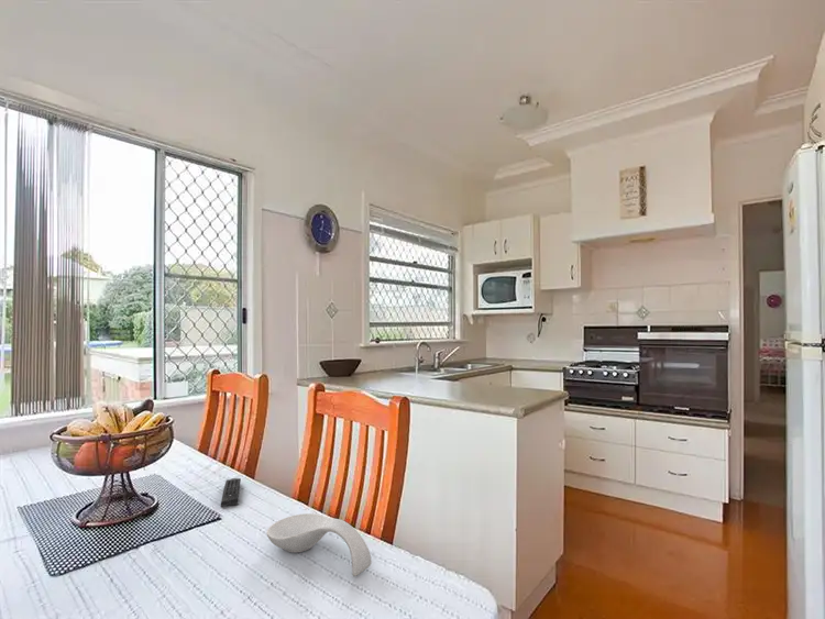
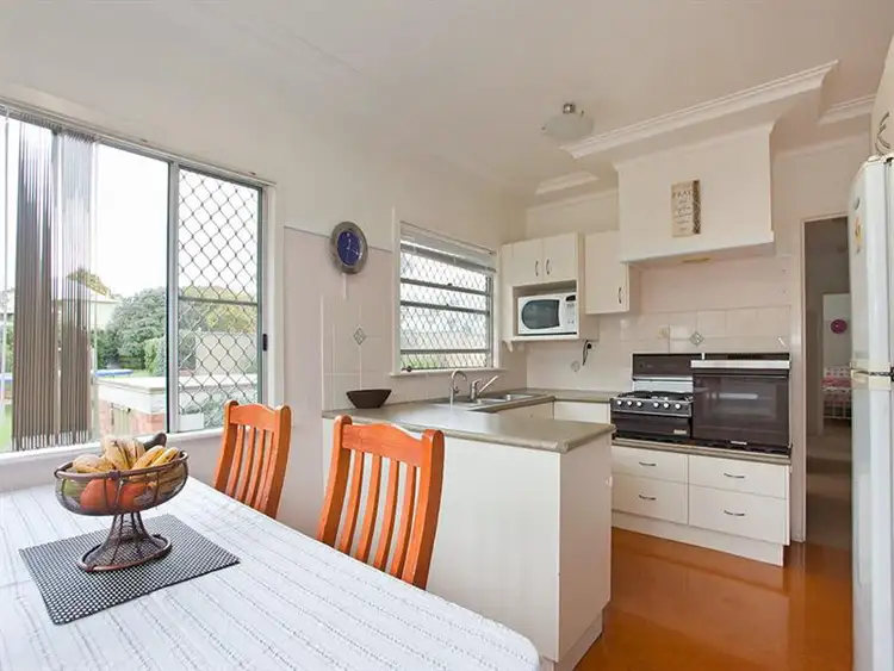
- spoon rest (318, 534)
- remote control (231, 489)
